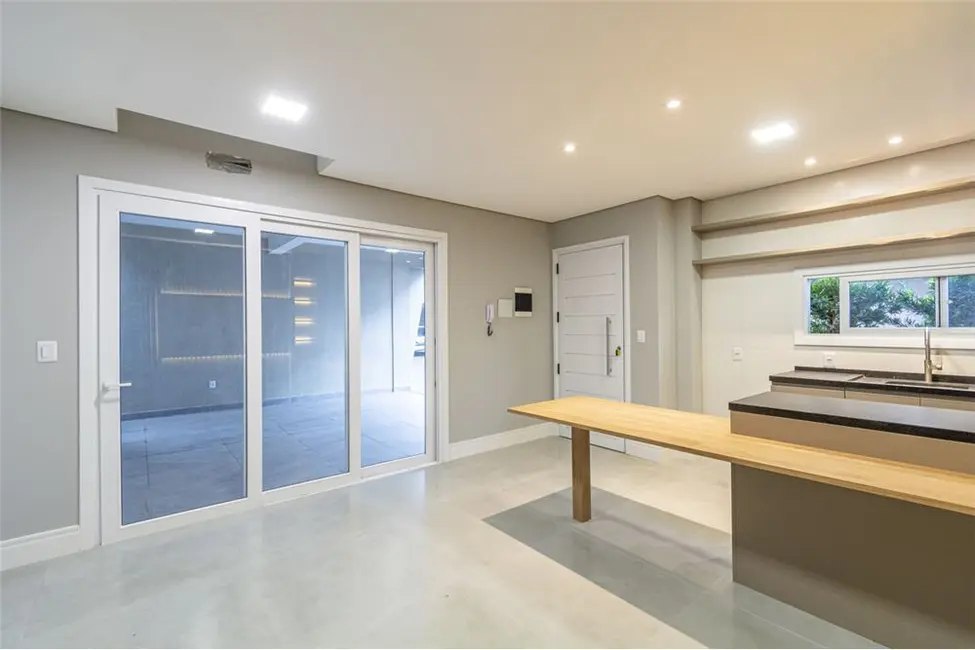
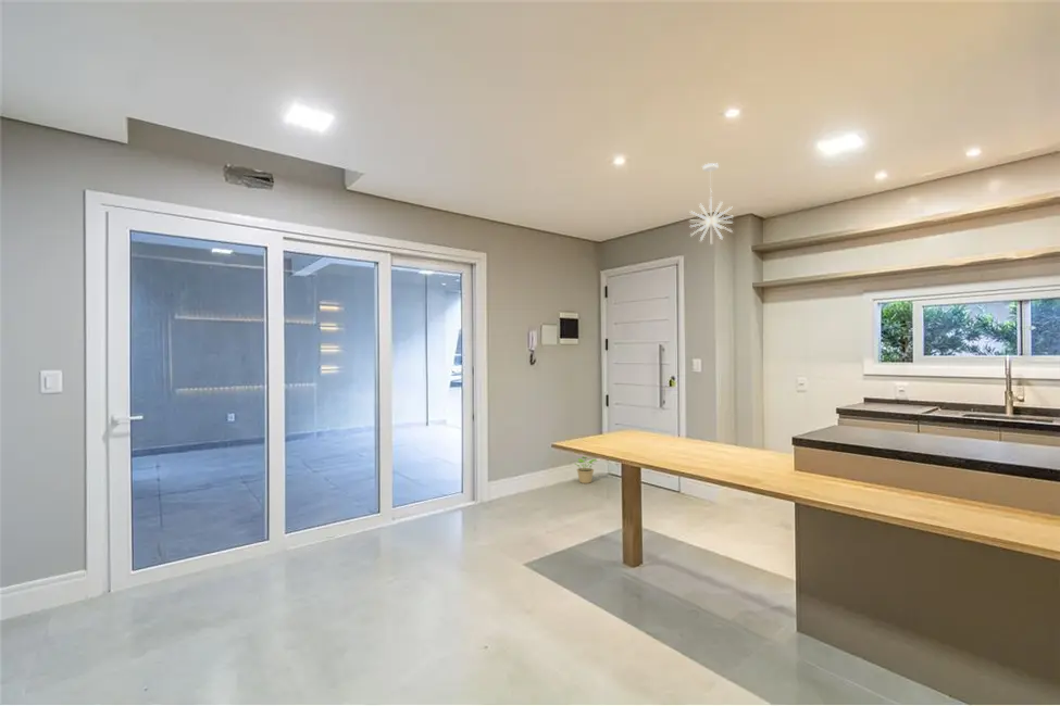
+ potted plant (584, 468)
+ pendant light (710, 203)
